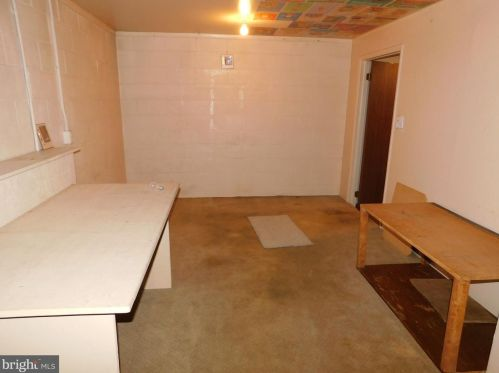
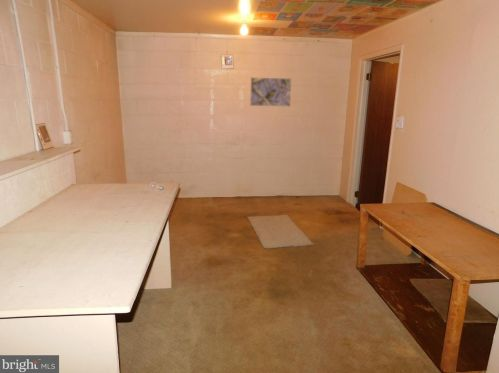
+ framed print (270, 92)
